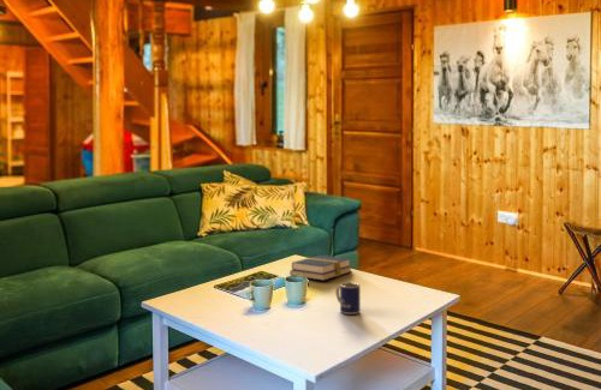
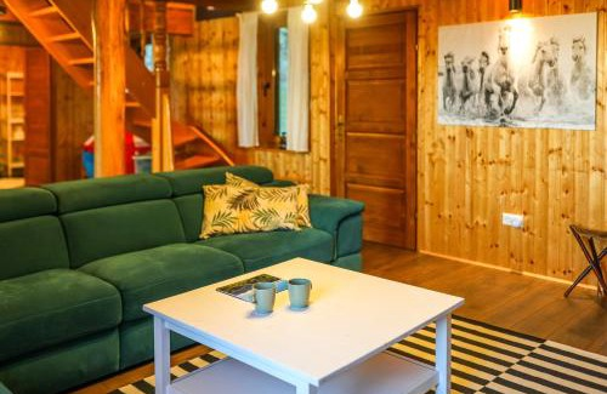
- book (321, 266)
- mug (346, 296)
